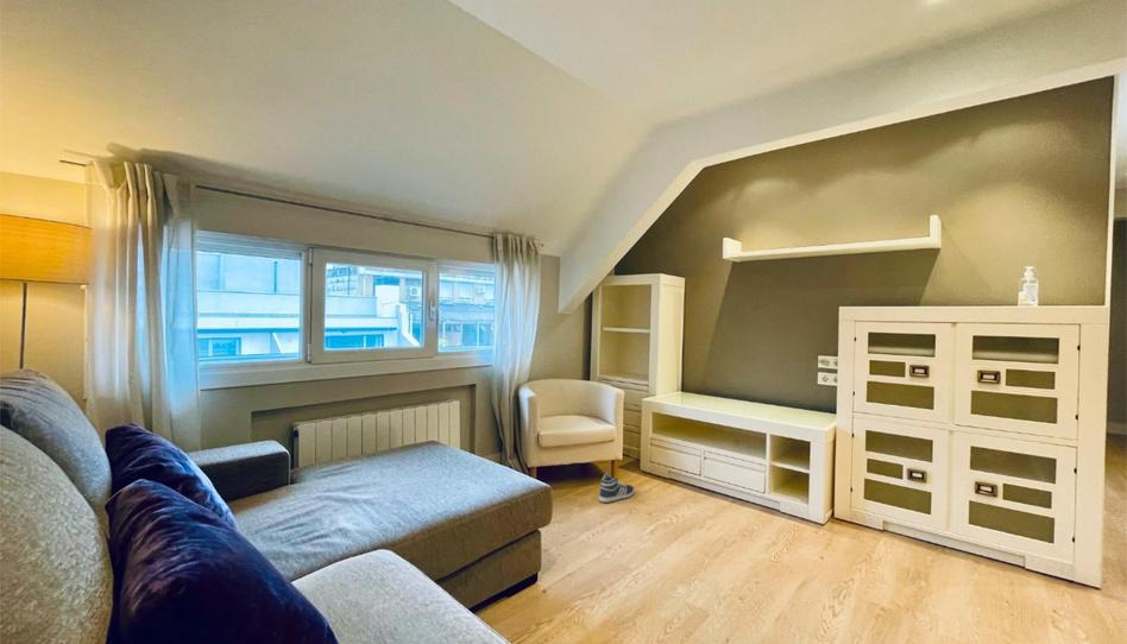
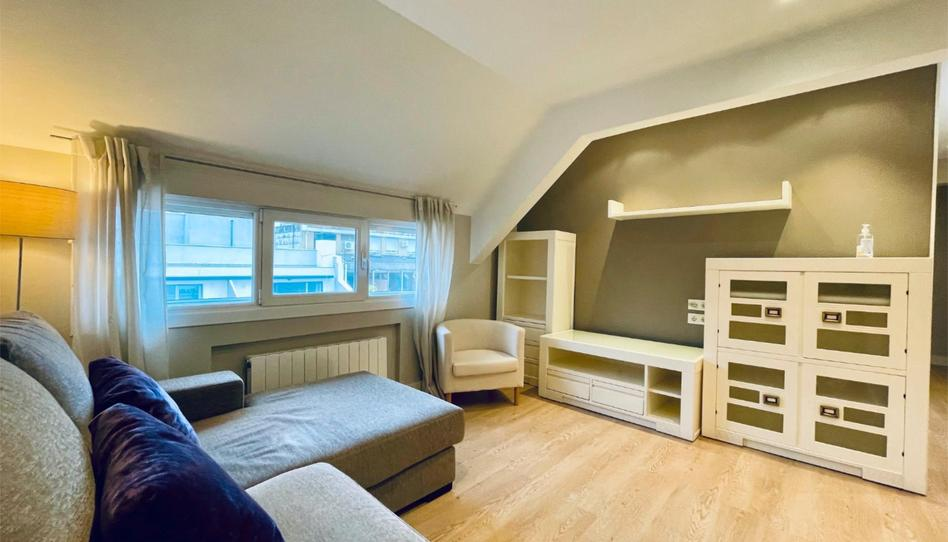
- sneaker (617, 485)
